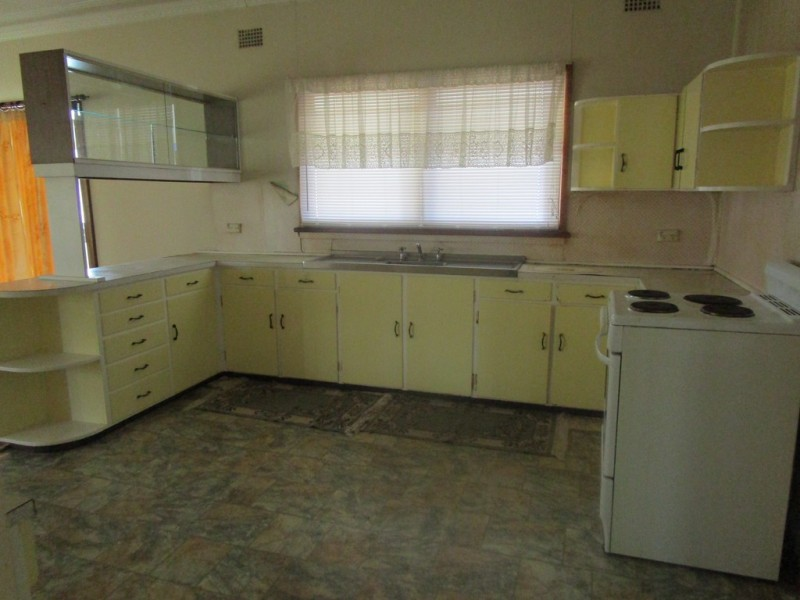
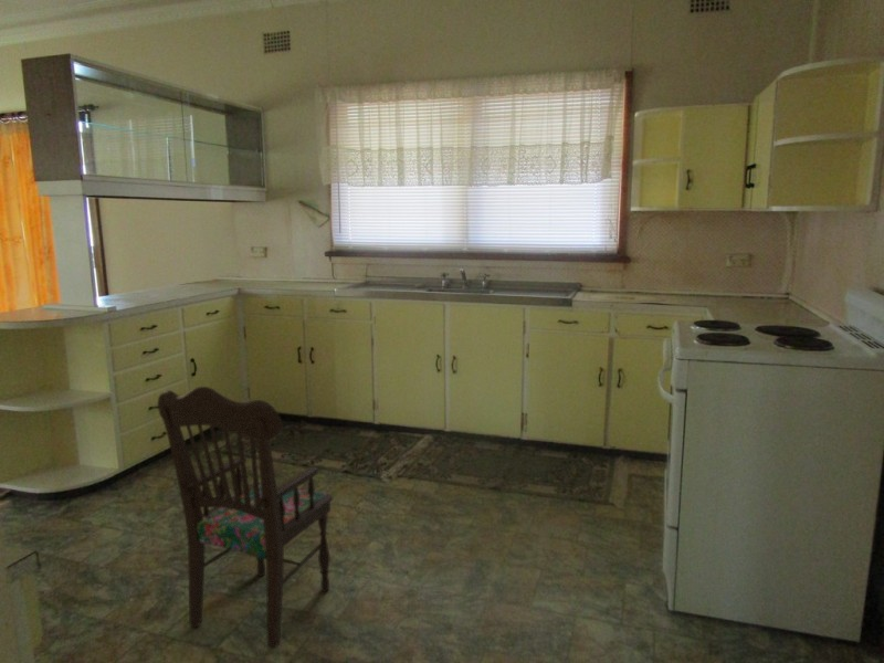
+ dining chair (257, 493)
